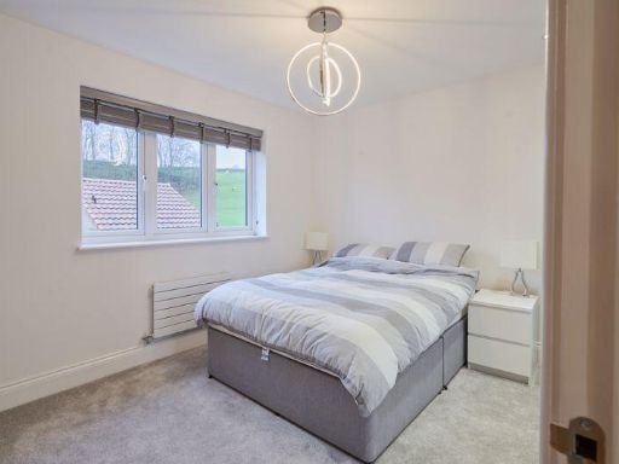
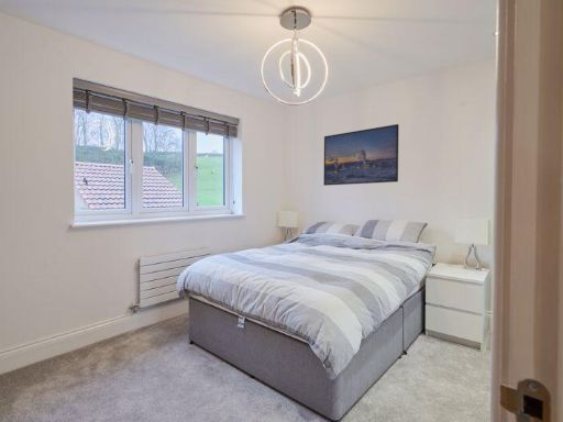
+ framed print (357, 157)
